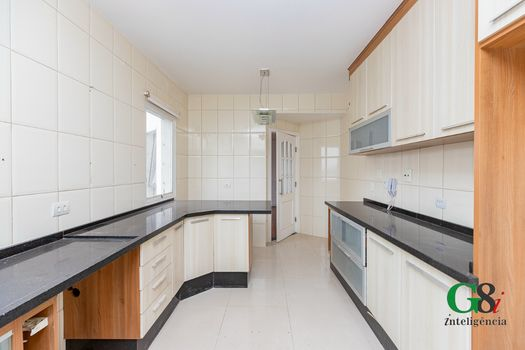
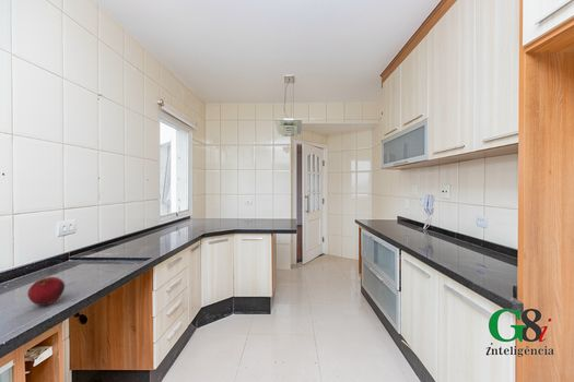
+ fruit (46, 289)
